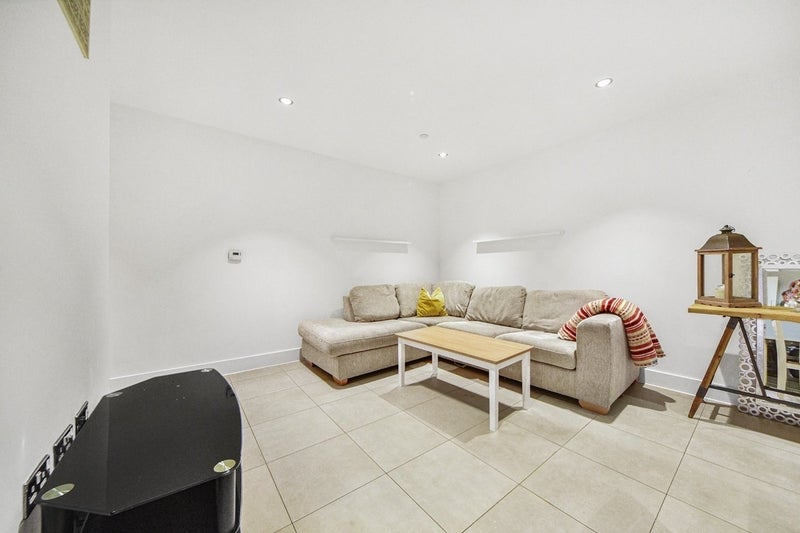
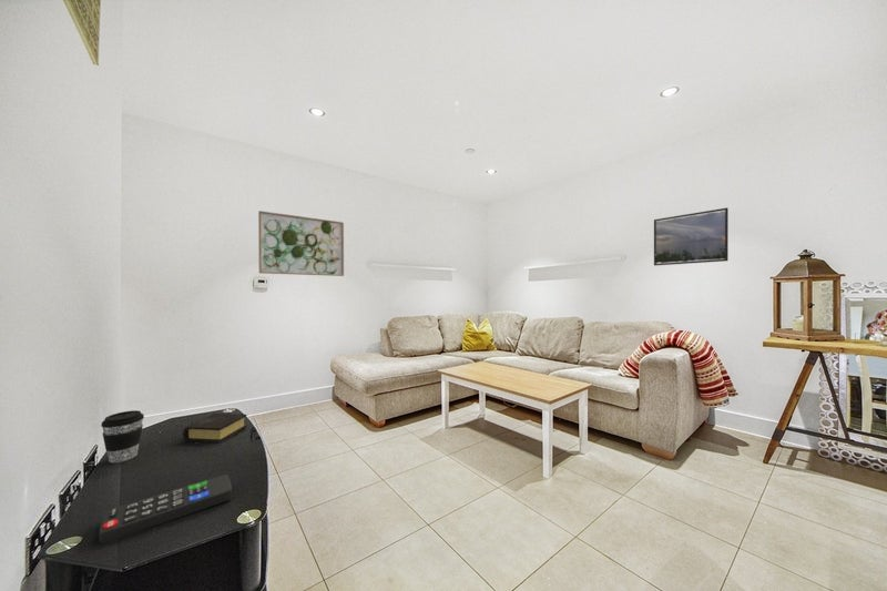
+ wall art (304, 245)
+ coffee cup (123, 436)
+ book (215, 427)
+ remote control (172, 503)
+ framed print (687, 238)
